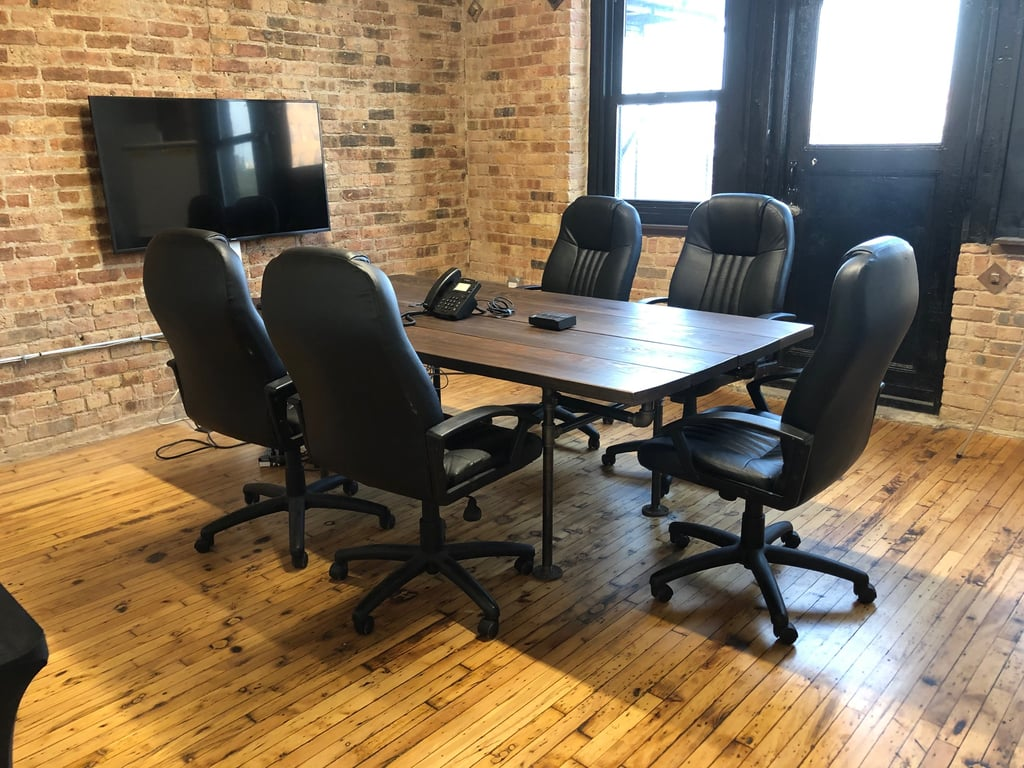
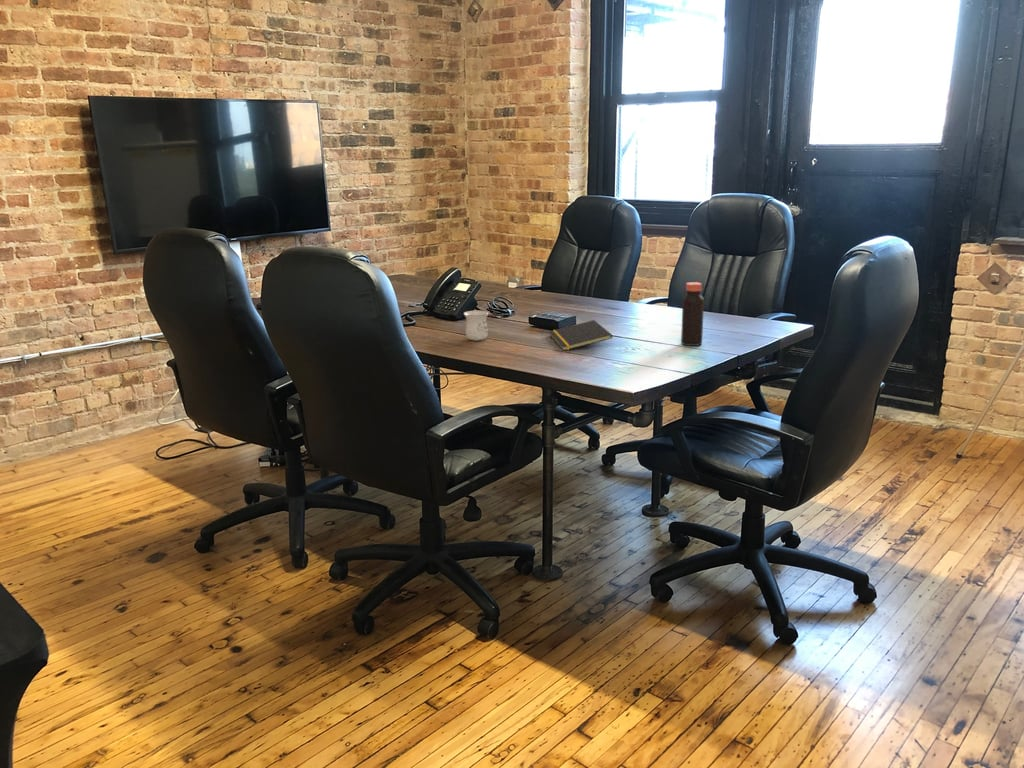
+ bottle (692, 313)
+ mug (478, 325)
+ notepad (579, 334)
